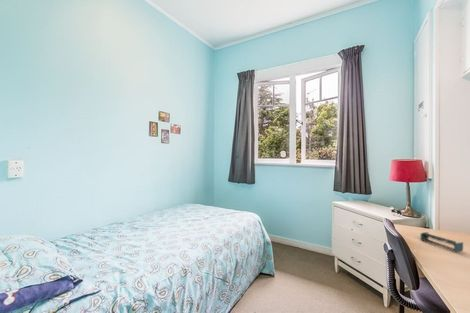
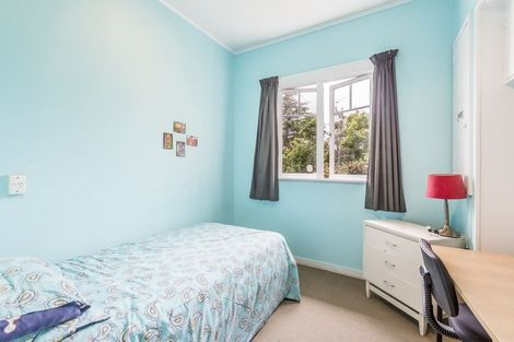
- shelf (440, 240)
